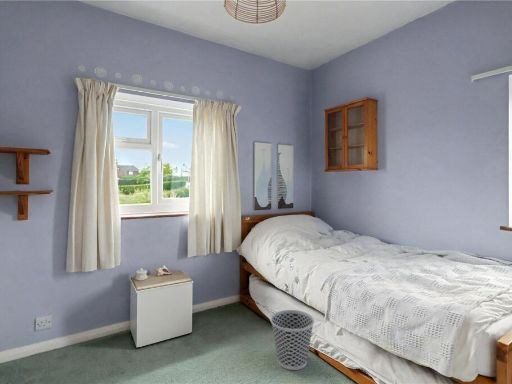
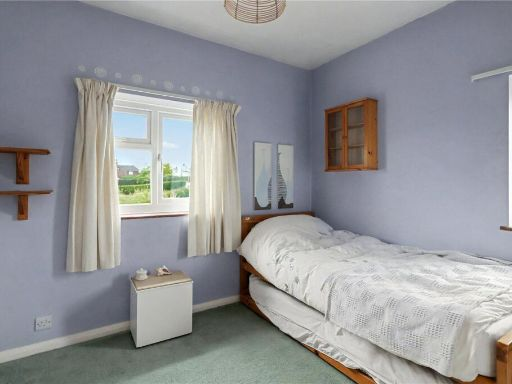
- wastebasket (292, 340)
